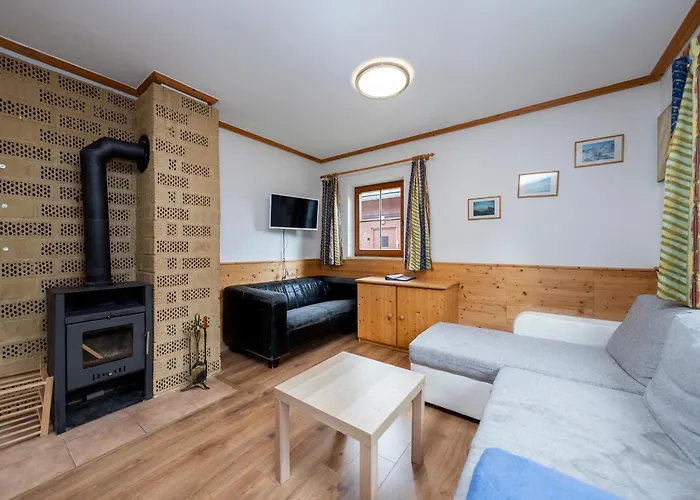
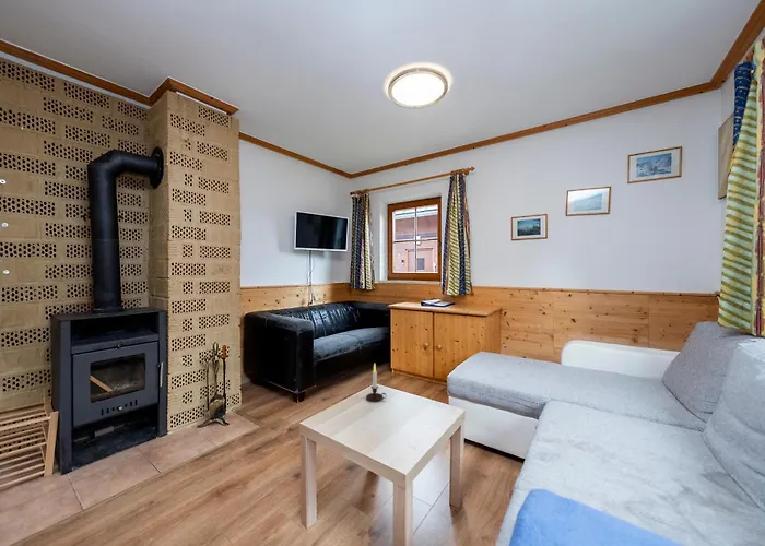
+ candle (376, 380)
